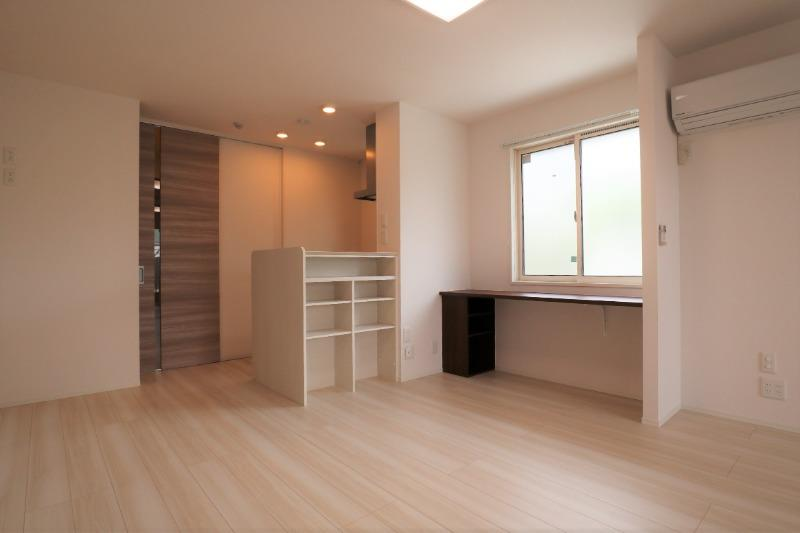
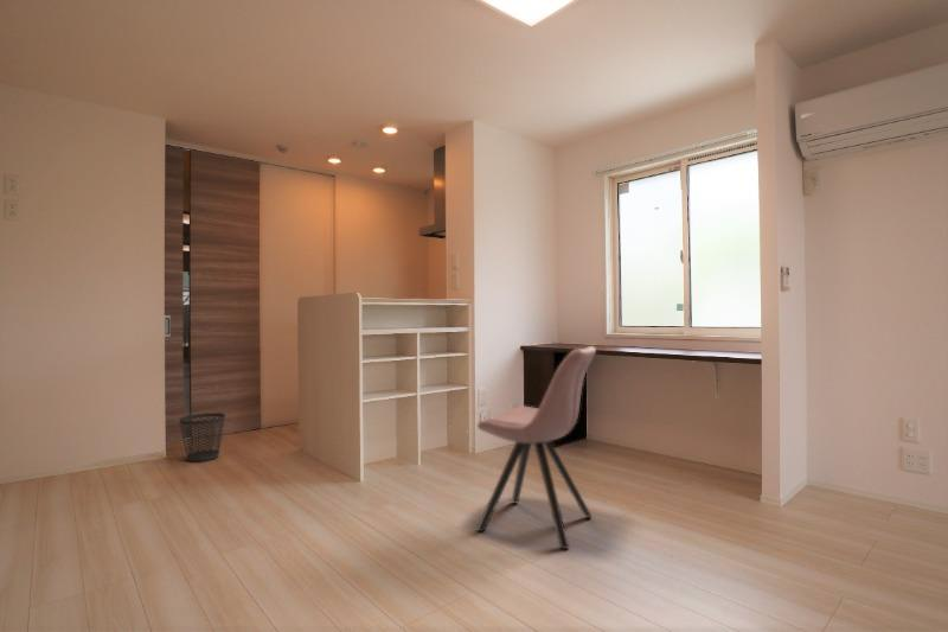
+ chair (536, 434)
+ wastebasket (203, 438)
